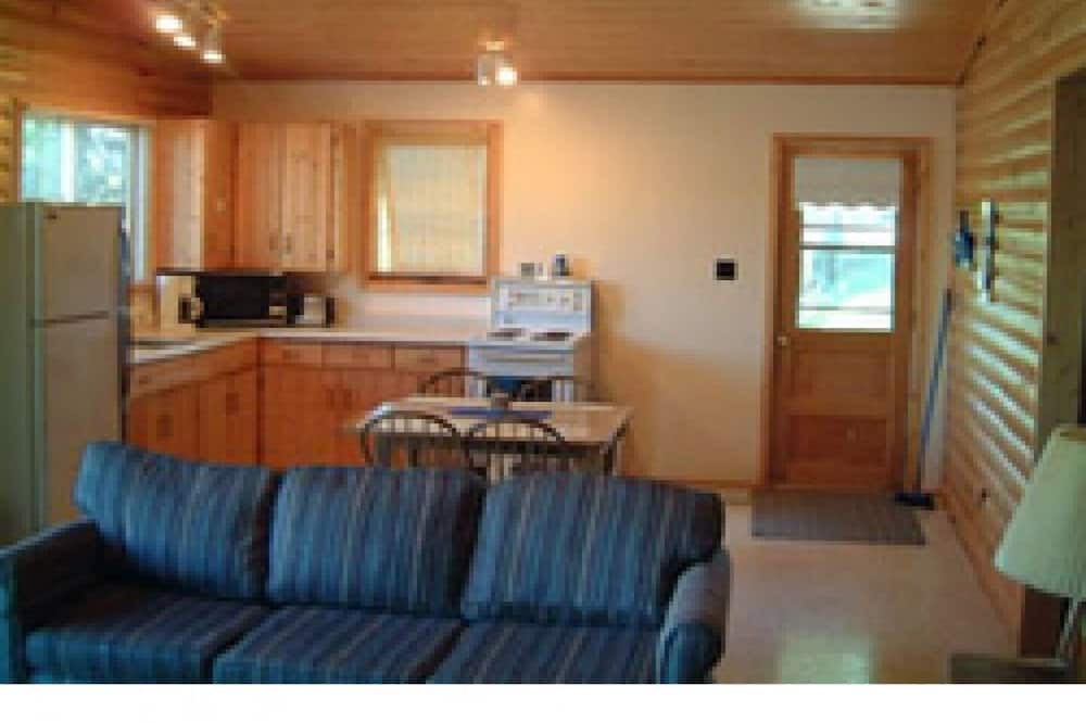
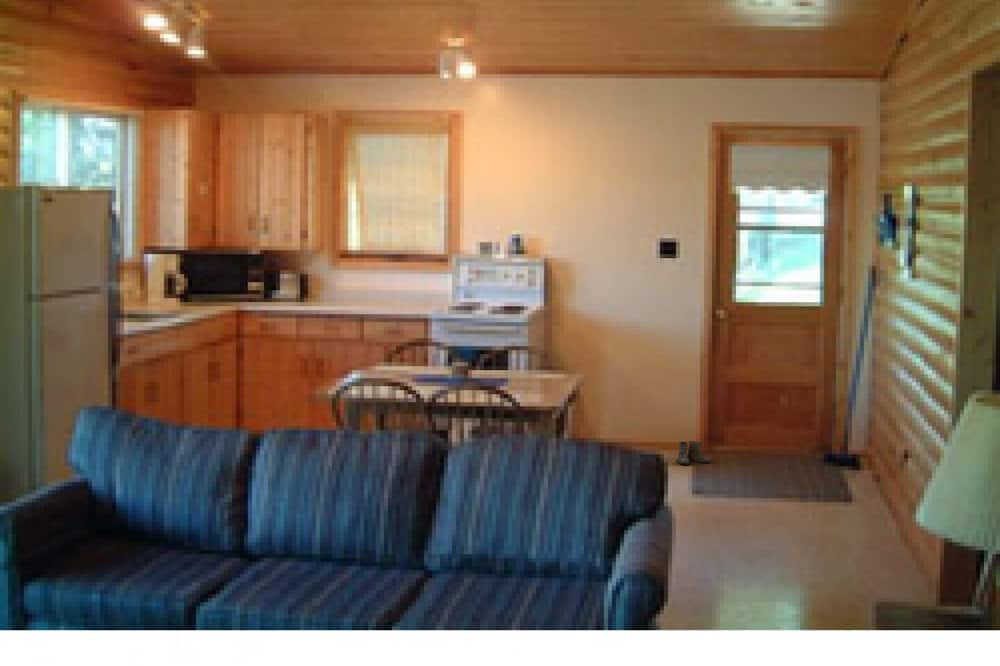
+ boots (690, 452)
